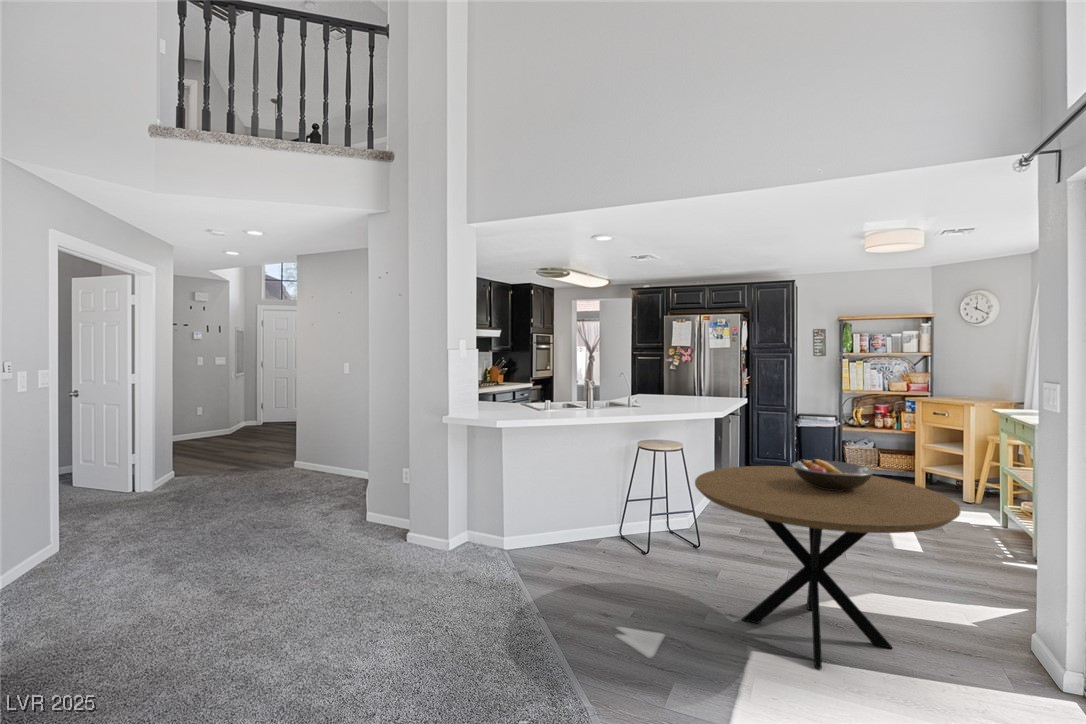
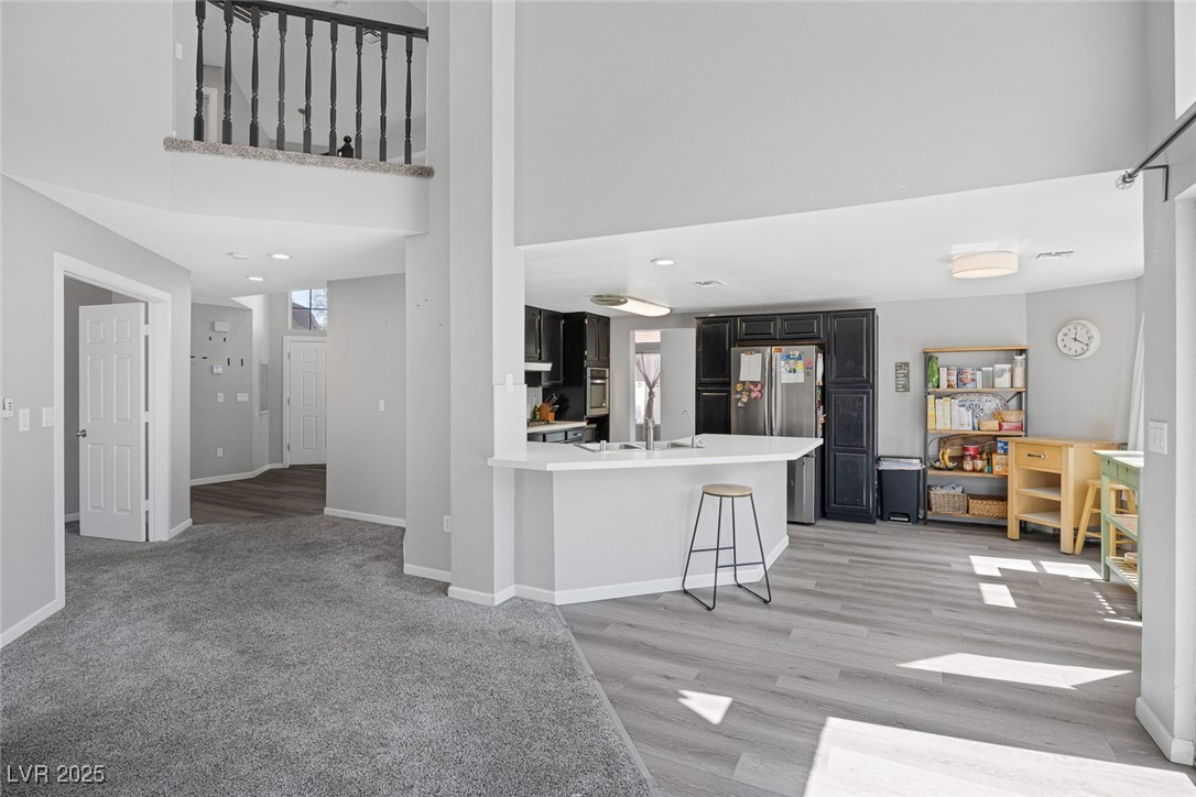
- dining table (814, 561)
- fruit bowl (831, 473)
